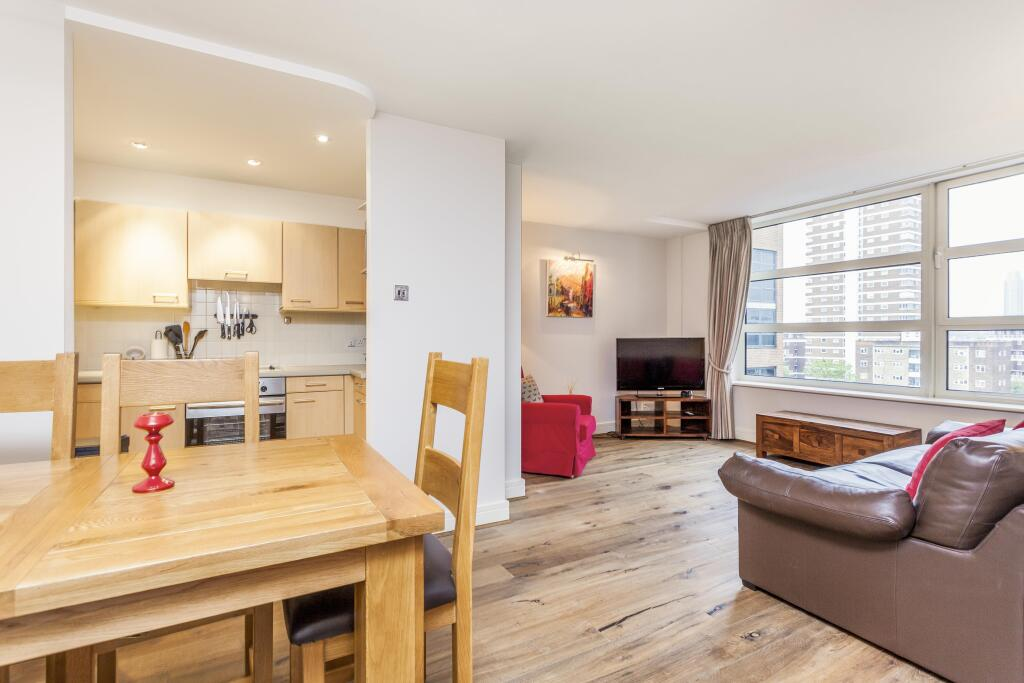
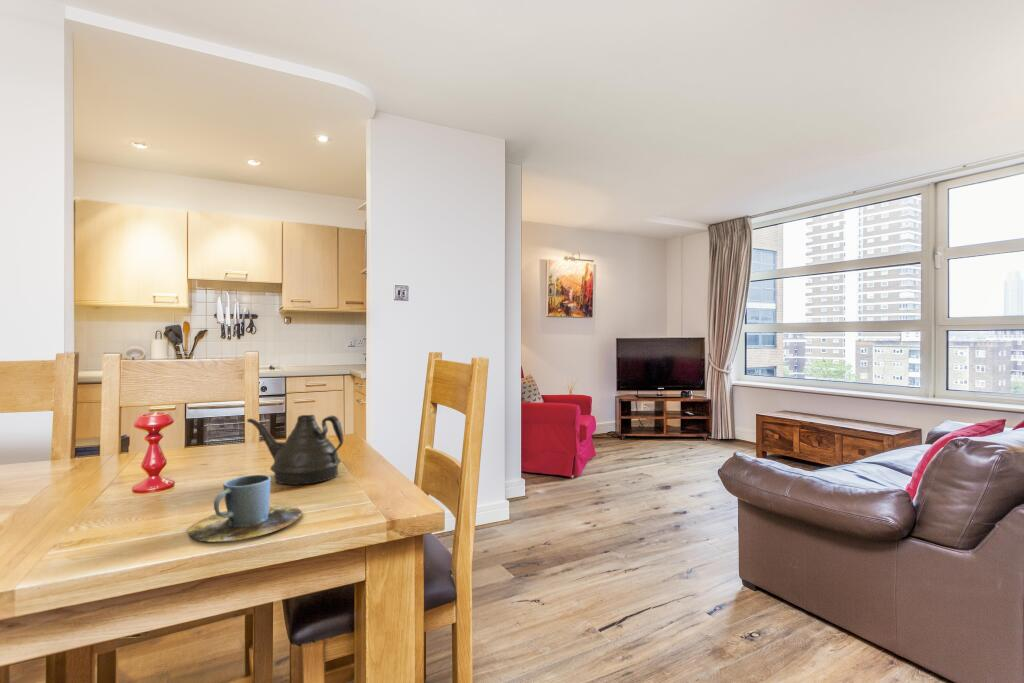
+ teapot (295, 445)
+ cup (247, 500)
